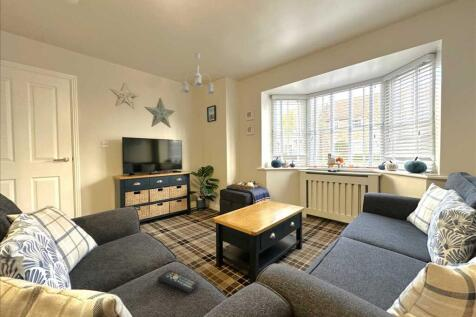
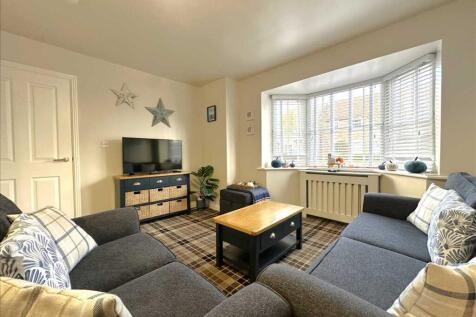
- remote control (177, 280)
- ceiling light fixture (197, 70)
